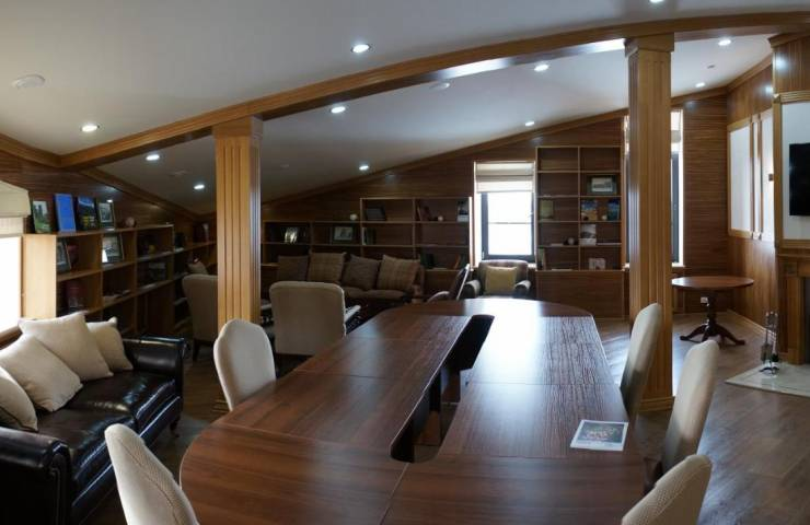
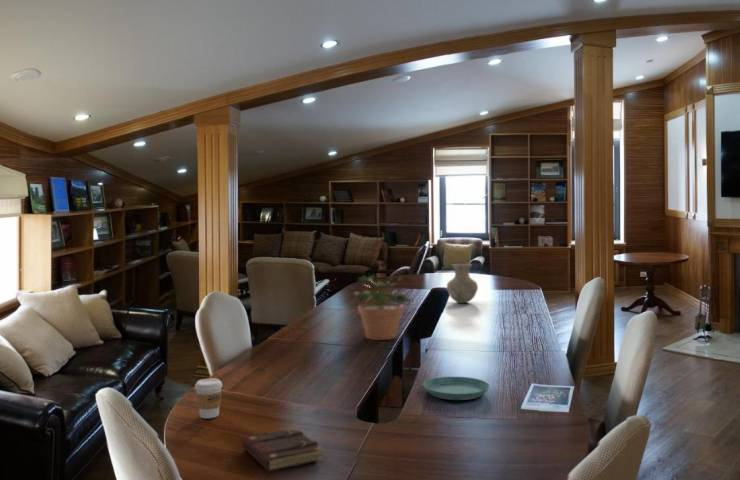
+ book (282, 447)
+ vase (462, 283)
+ potted plant (381, 307)
+ saucer (456, 388)
+ coffee cup (209, 398)
